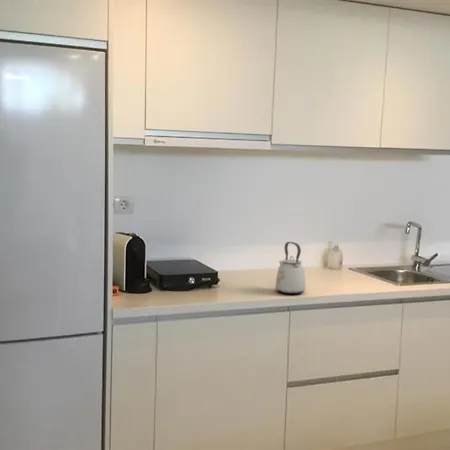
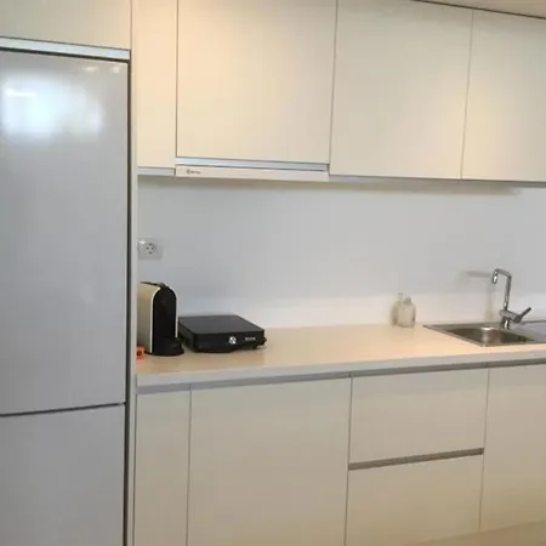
- kettle (288, 266)
